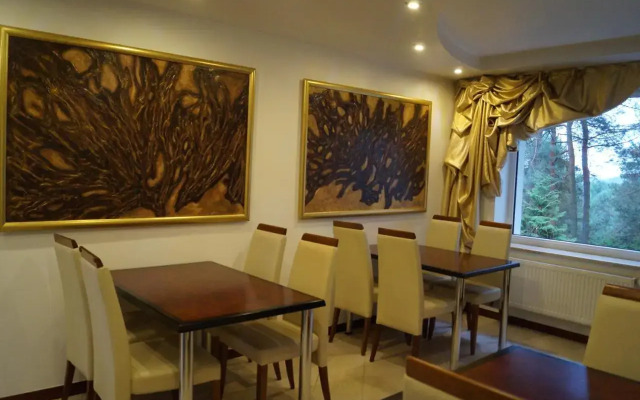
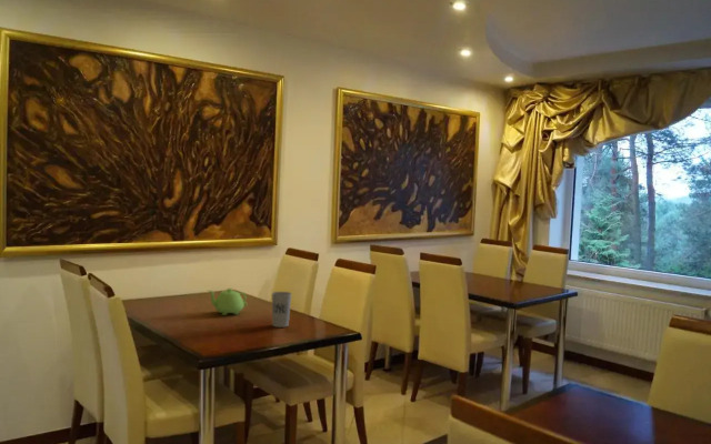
+ teapot (227, 301)
+ cup (281, 309)
